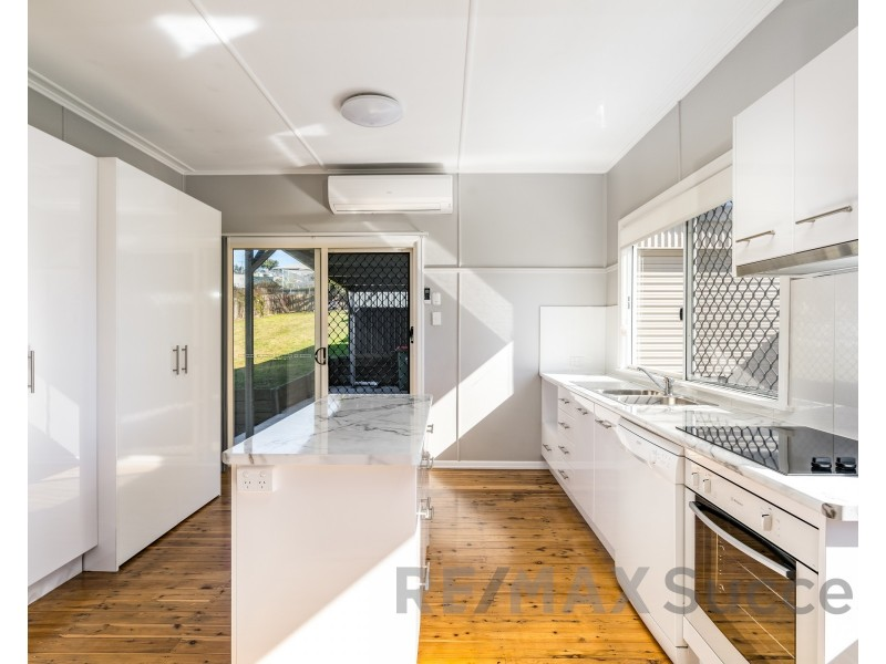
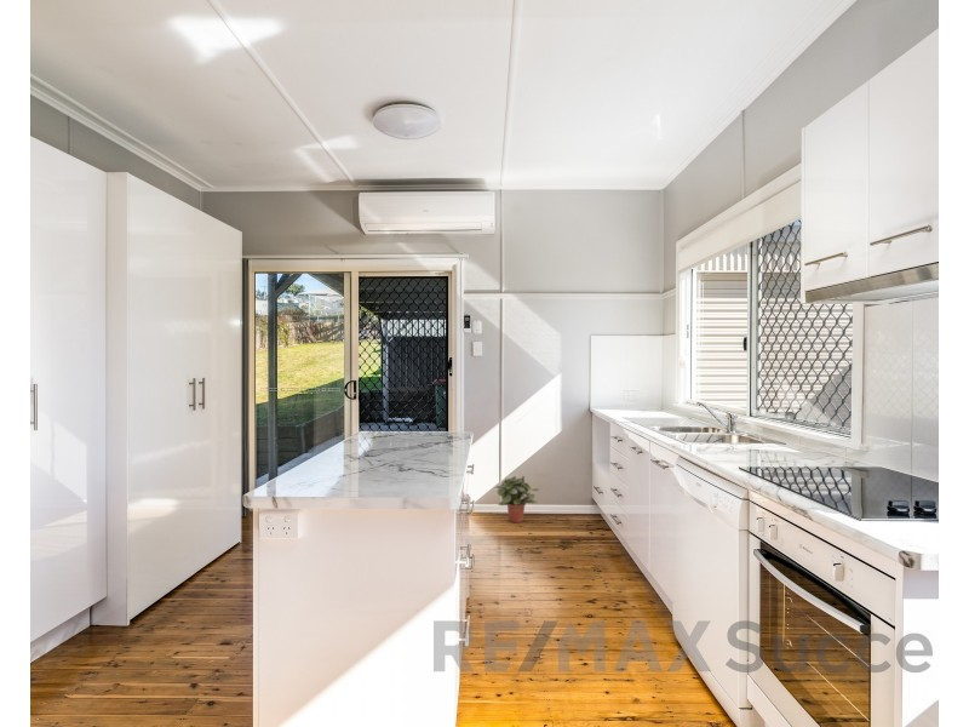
+ potted plant (516, 497)
